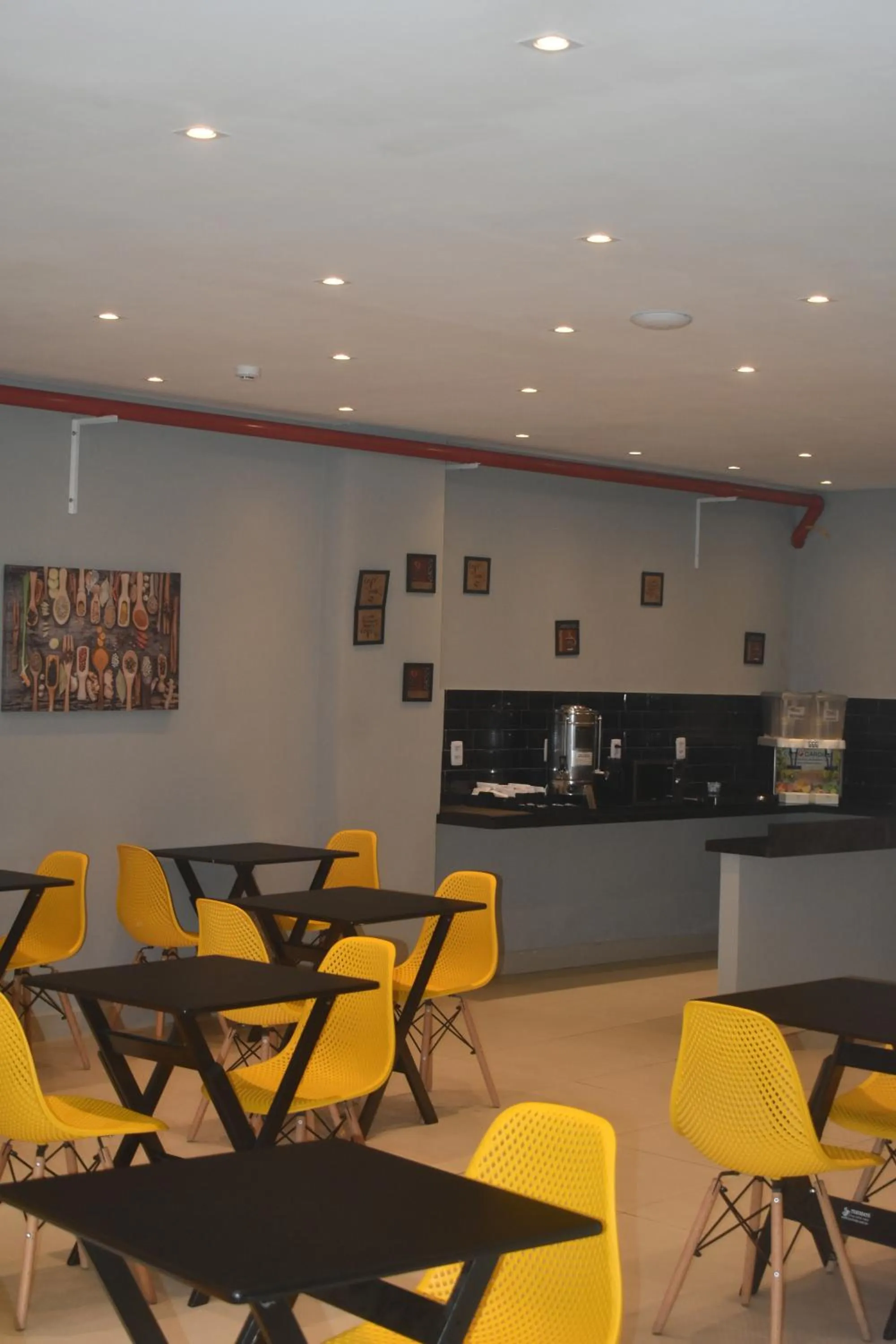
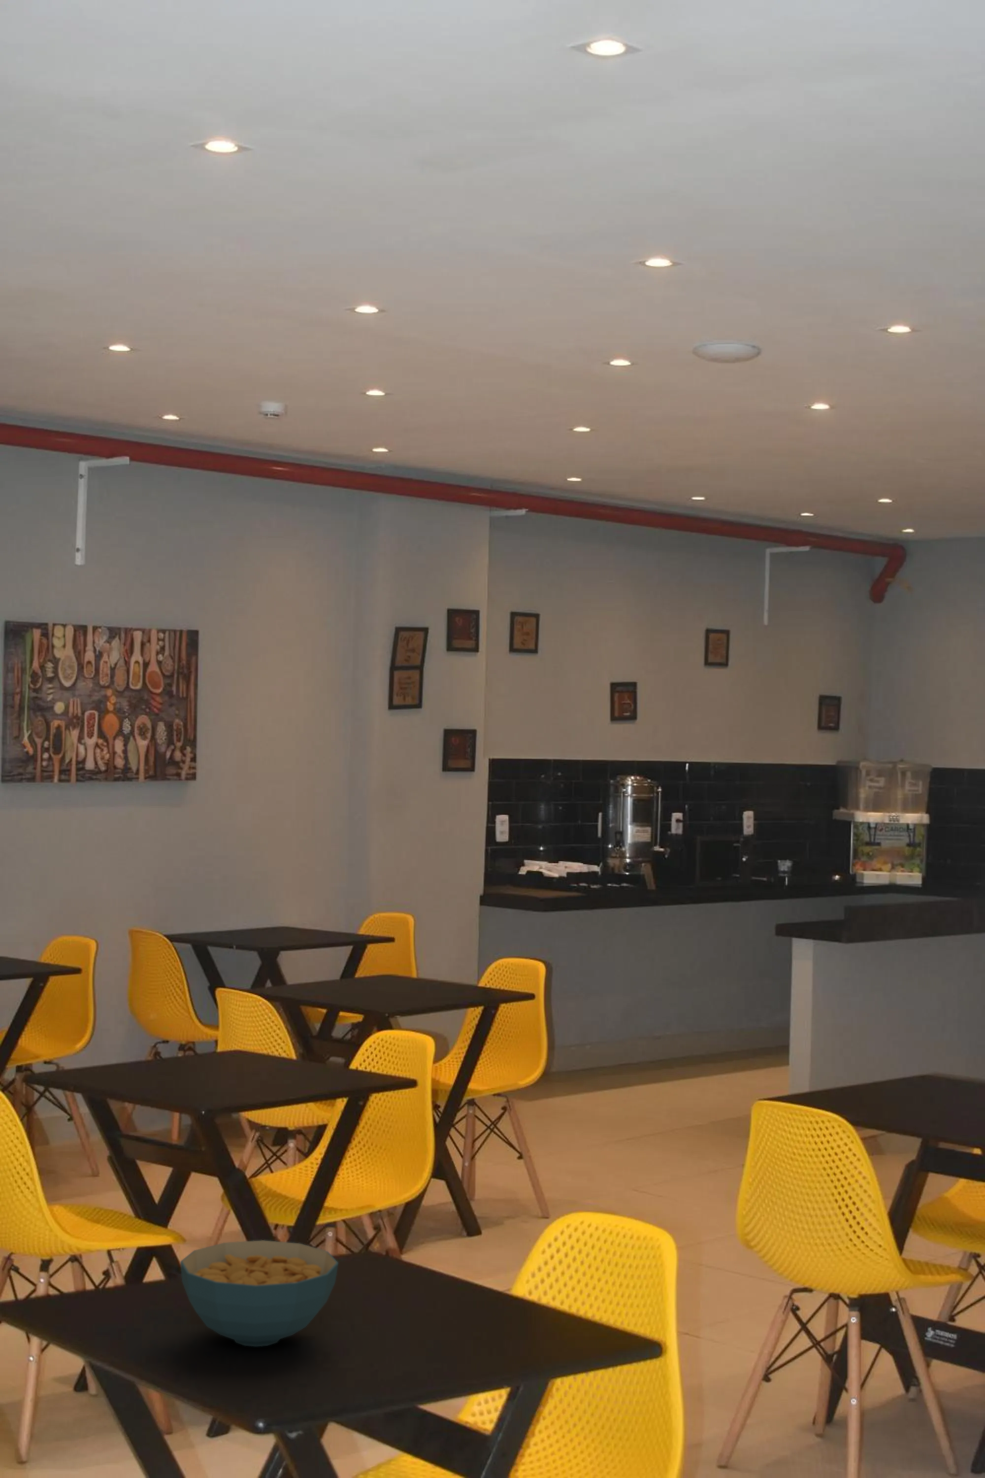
+ cereal bowl (258, 1300)
